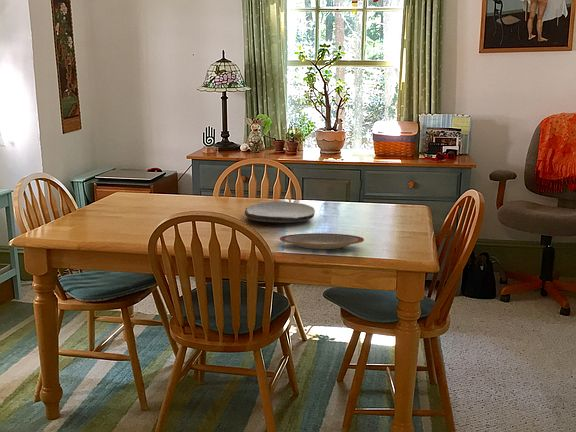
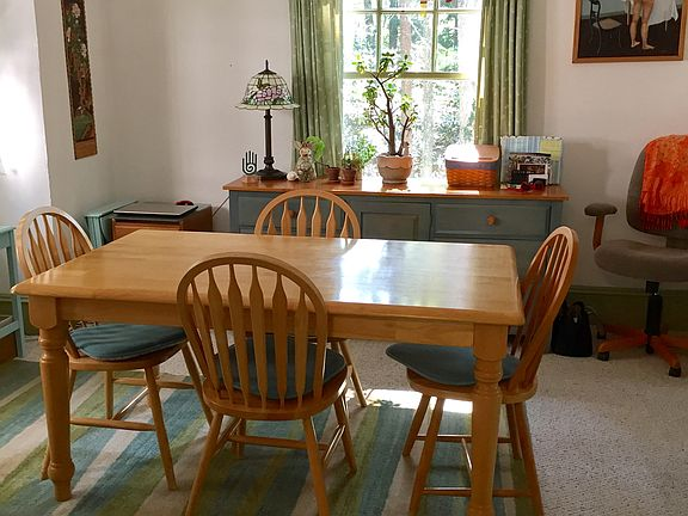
- plate (280, 213)
- plate (321, 242)
